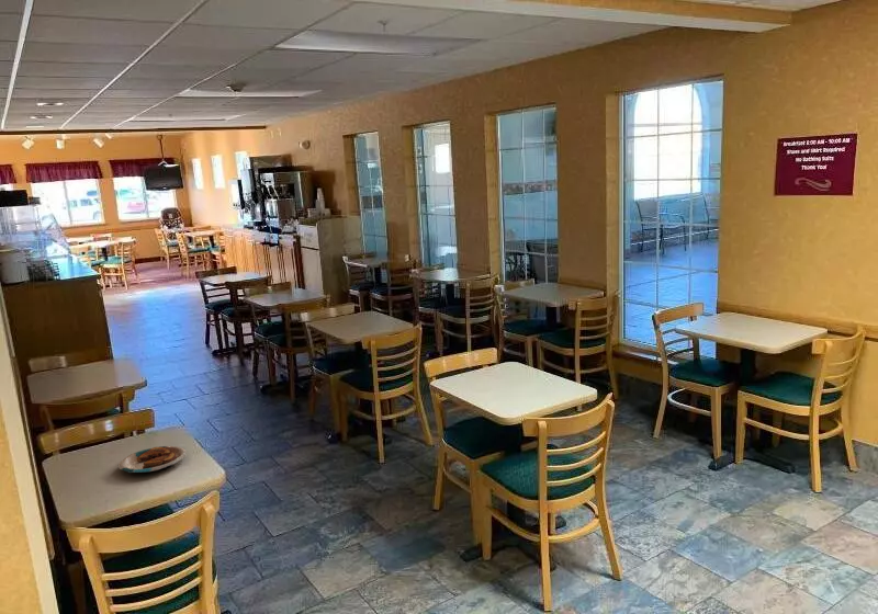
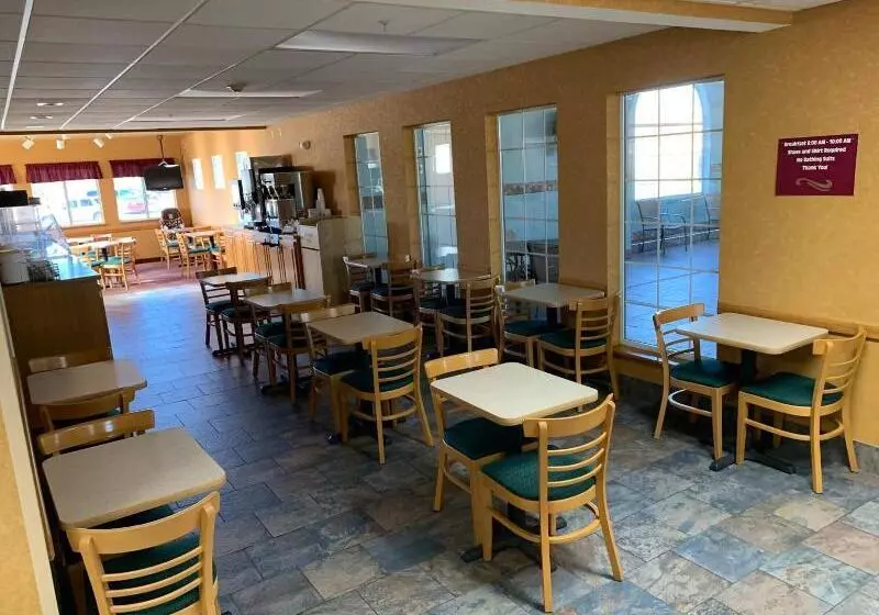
- plate (151, 458)
